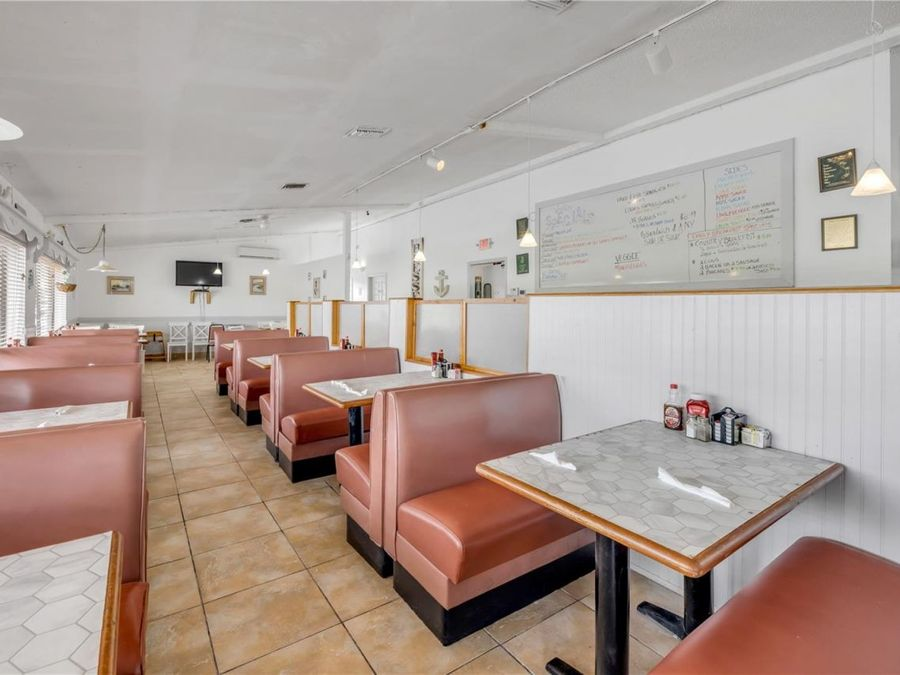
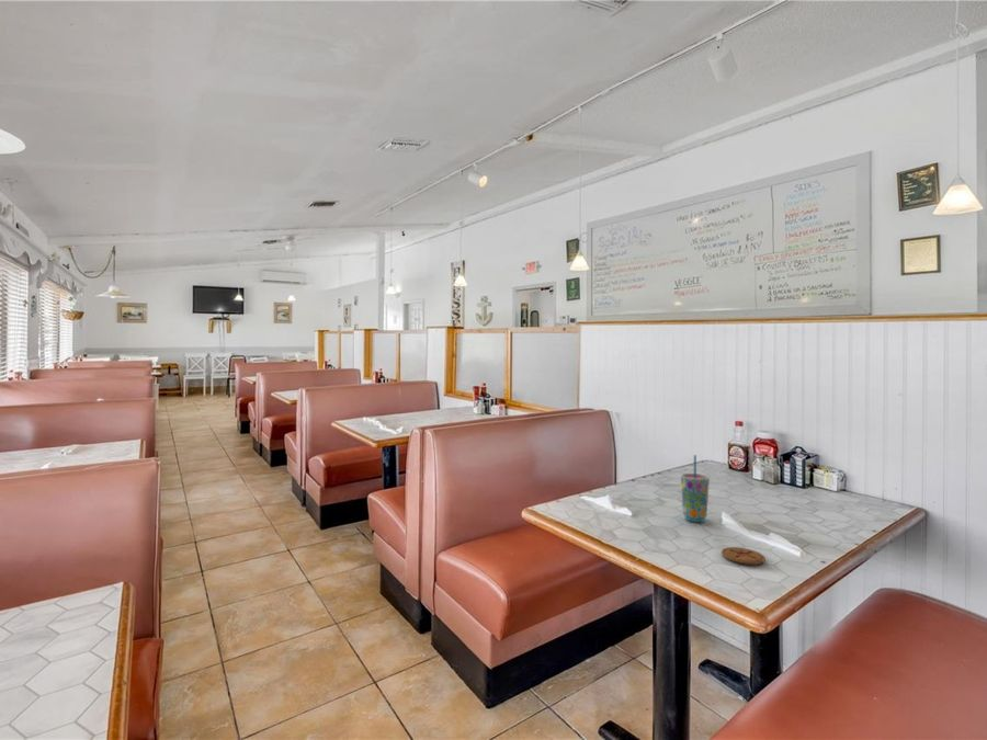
+ coaster (742, 555)
+ cup (694, 487)
